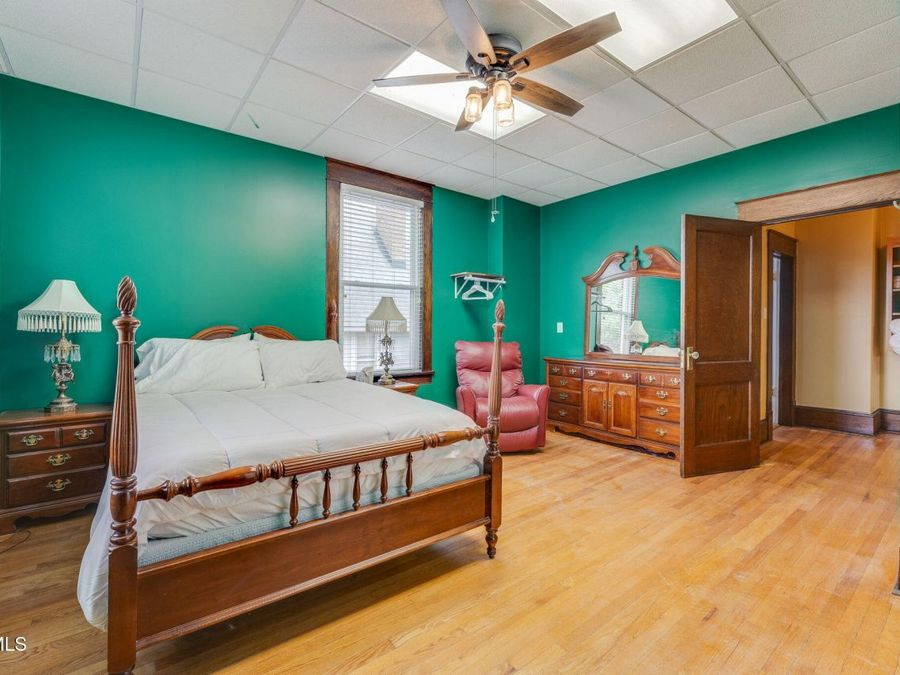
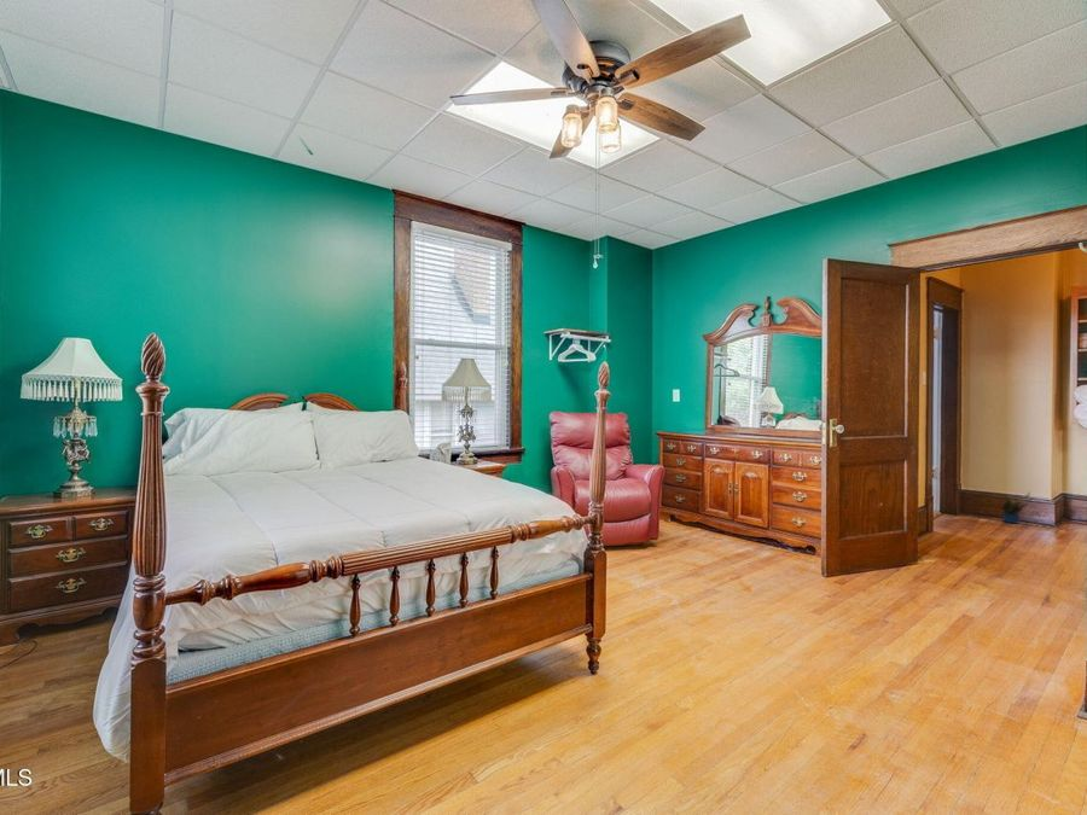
+ potted plant (1016, 506)
